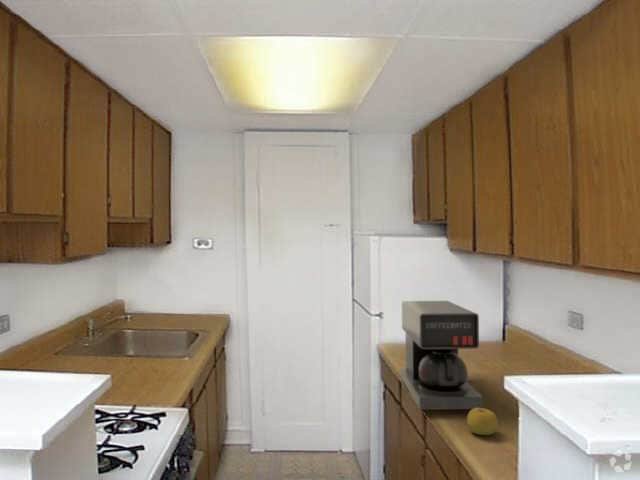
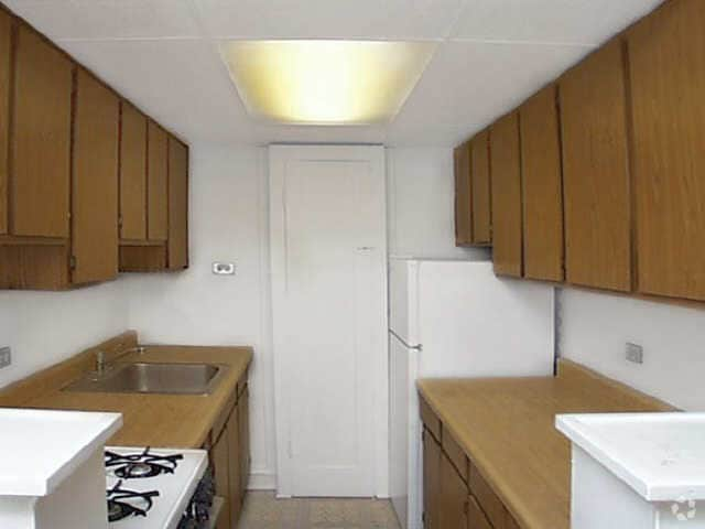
- coffee maker (436, 350)
- fruit (482, 421)
